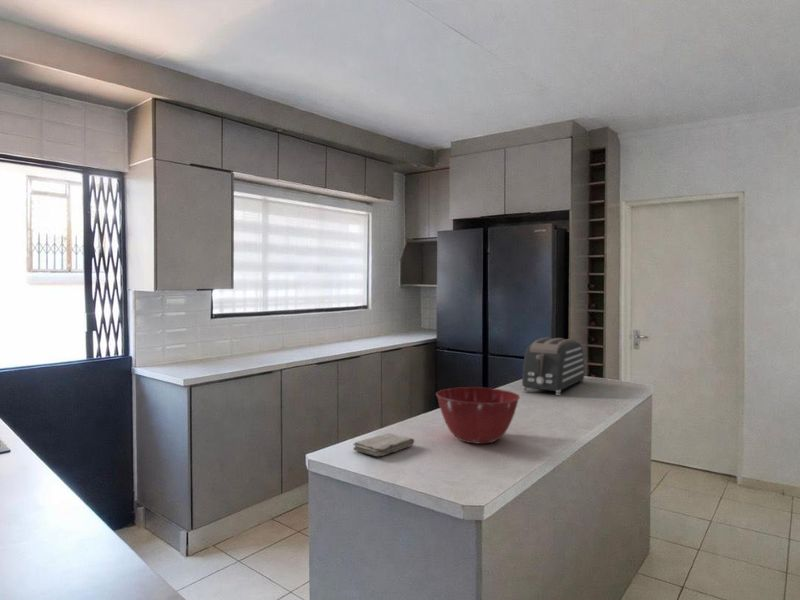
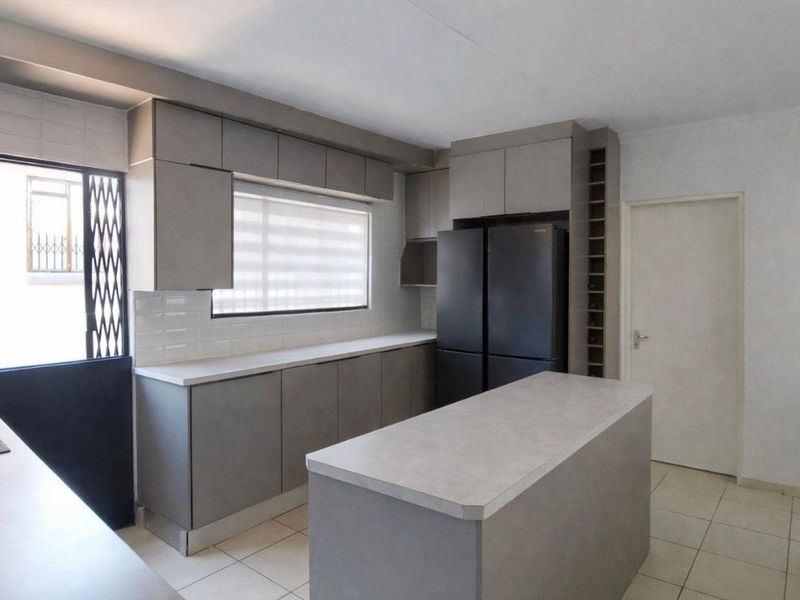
- washcloth (383, 443)
- mixing bowl (477, 416)
- toaster (553, 363)
